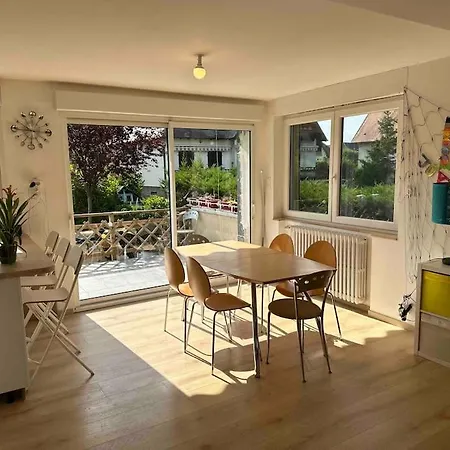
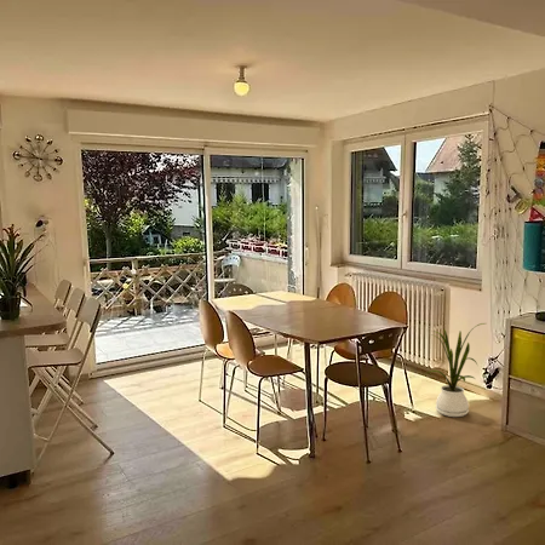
+ house plant (455, 366)
